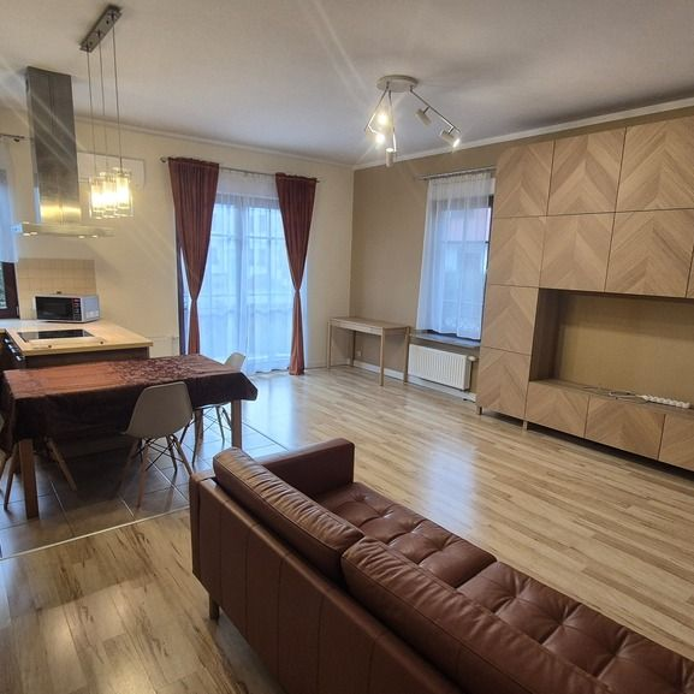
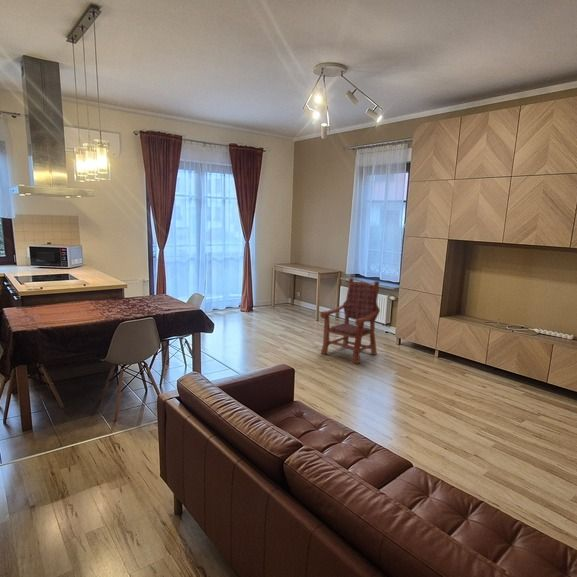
+ armchair (351, 317)
